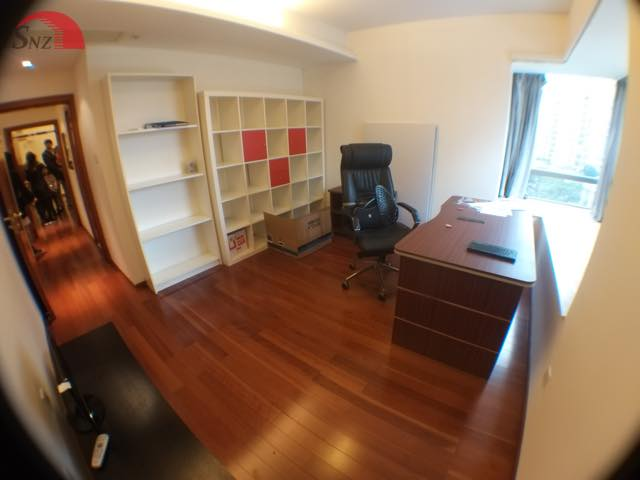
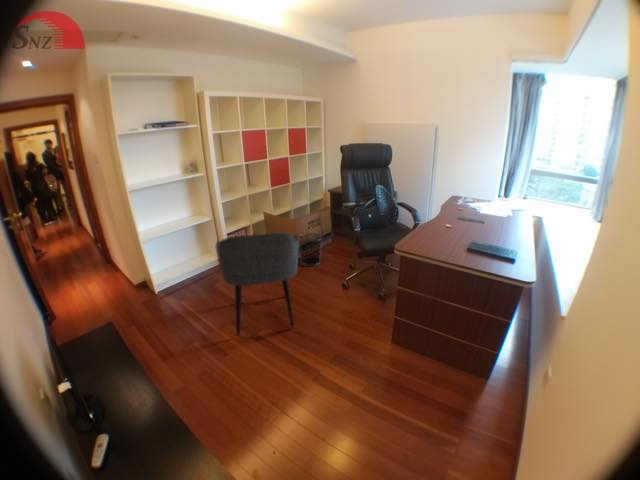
+ waste bin (310, 249)
+ armchair (261, 273)
